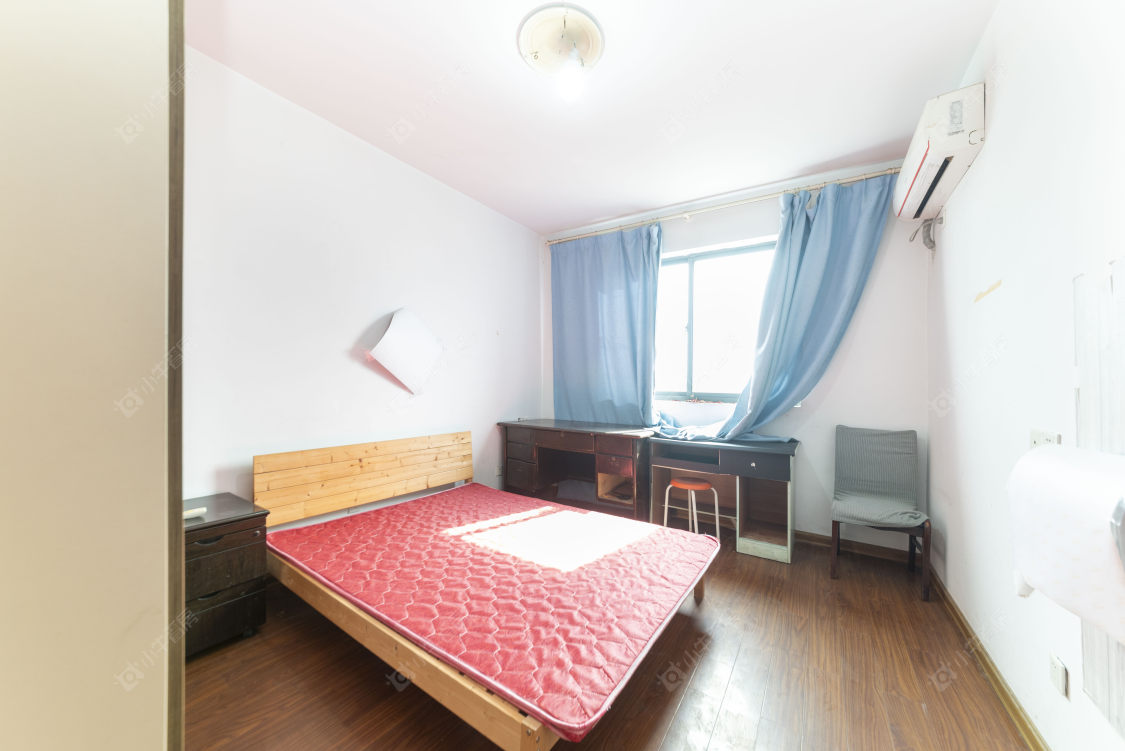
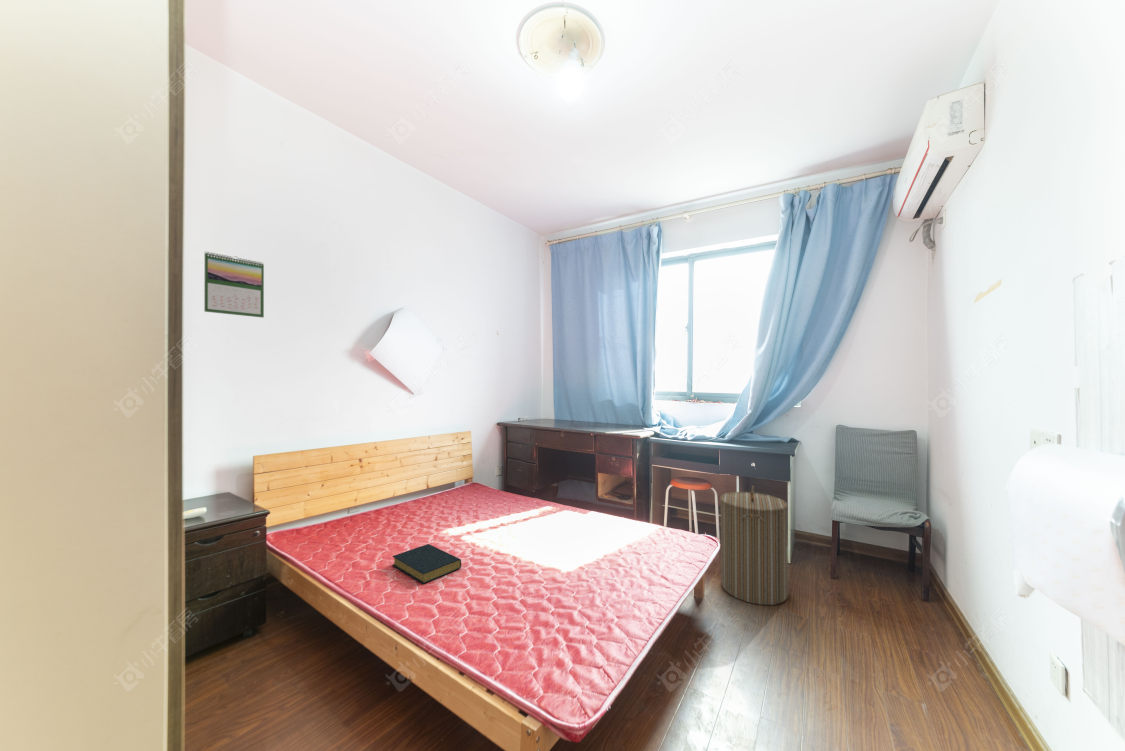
+ hardback book (426, 562)
+ laundry hamper (753, 537)
+ calendar (235, 285)
